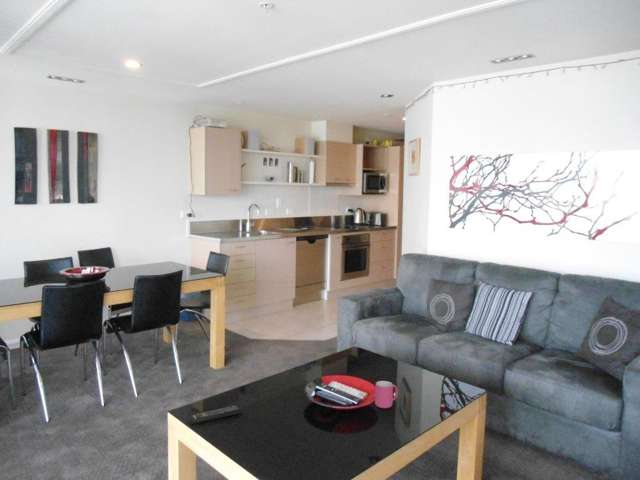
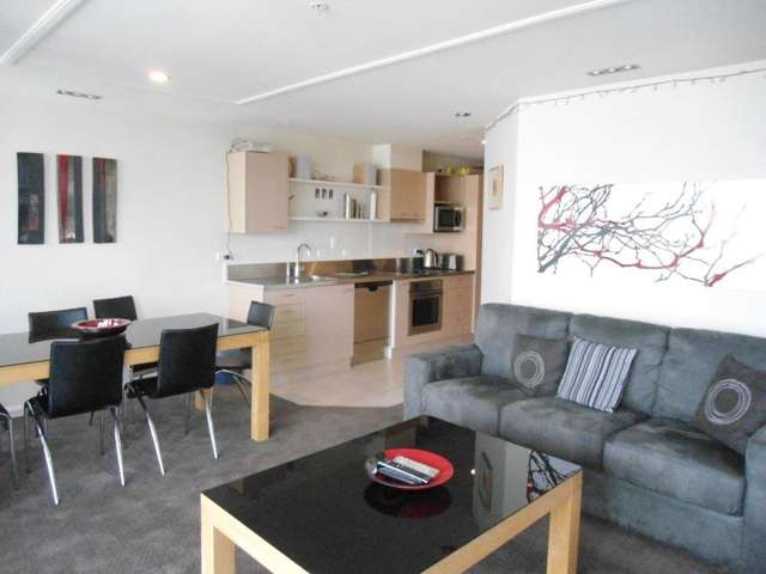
- mug (386, 394)
- remote control (215, 414)
